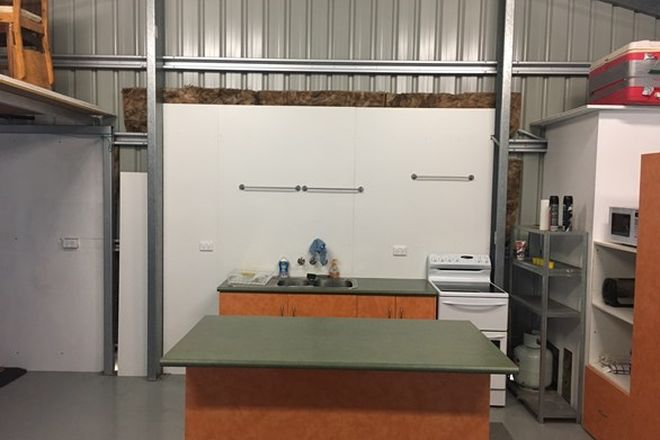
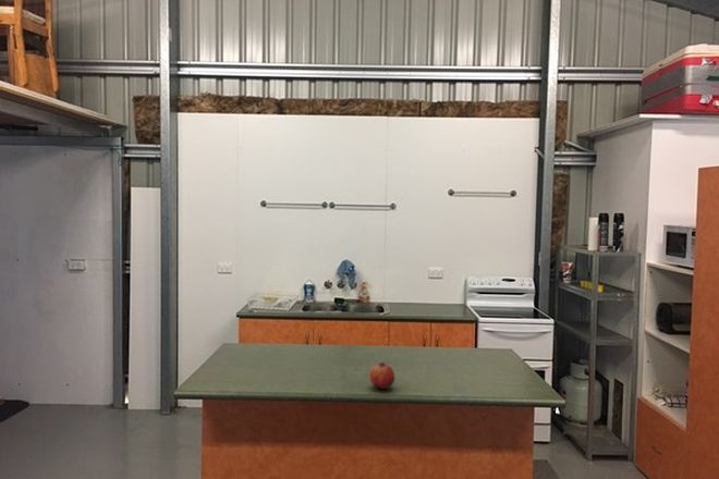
+ fruit (381, 374)
